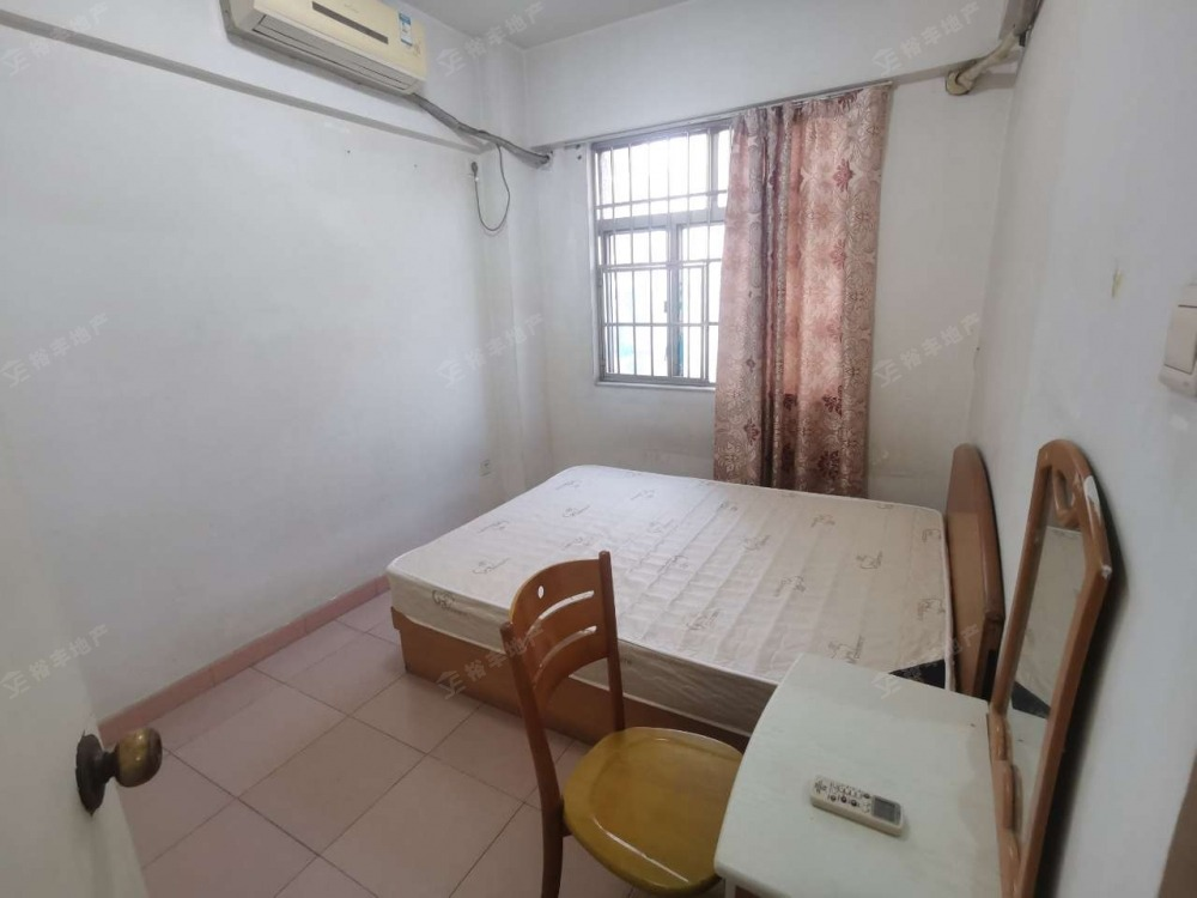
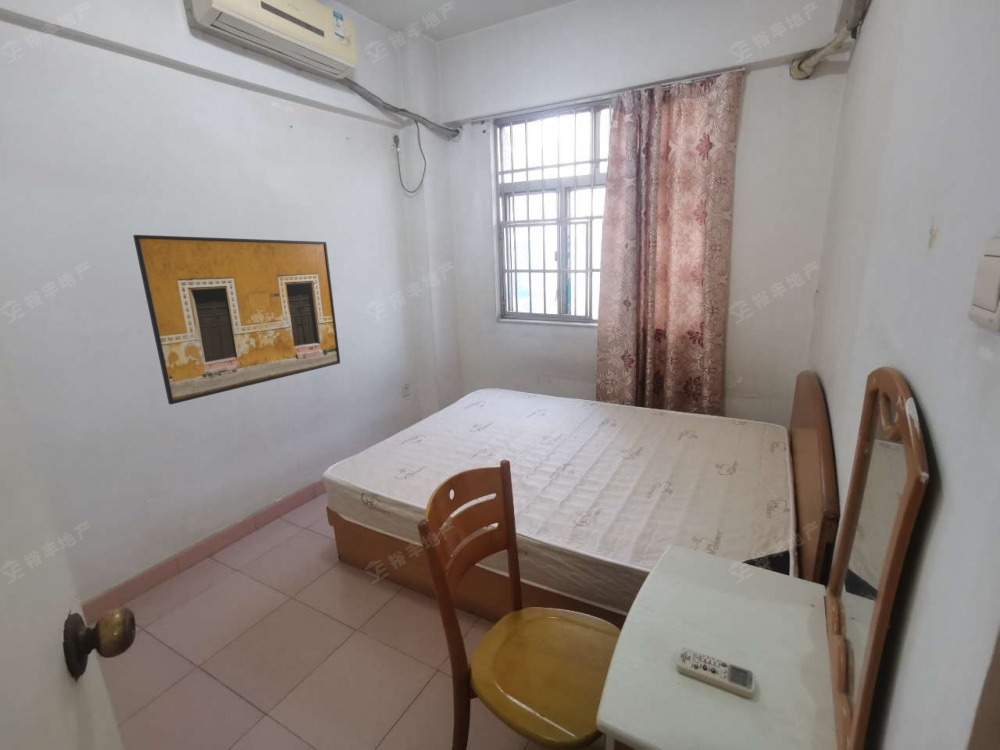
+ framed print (257, 312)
